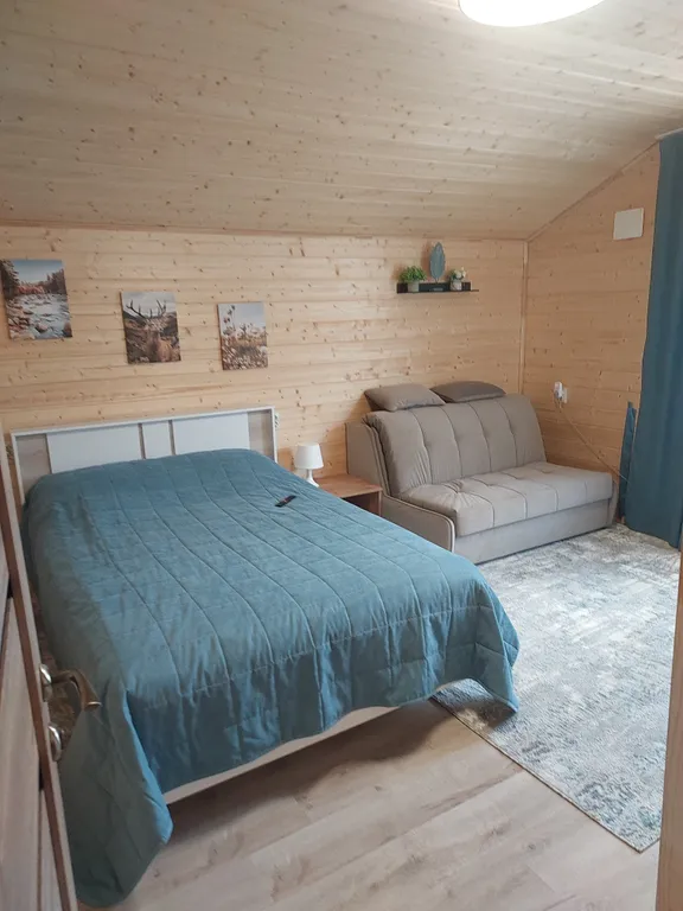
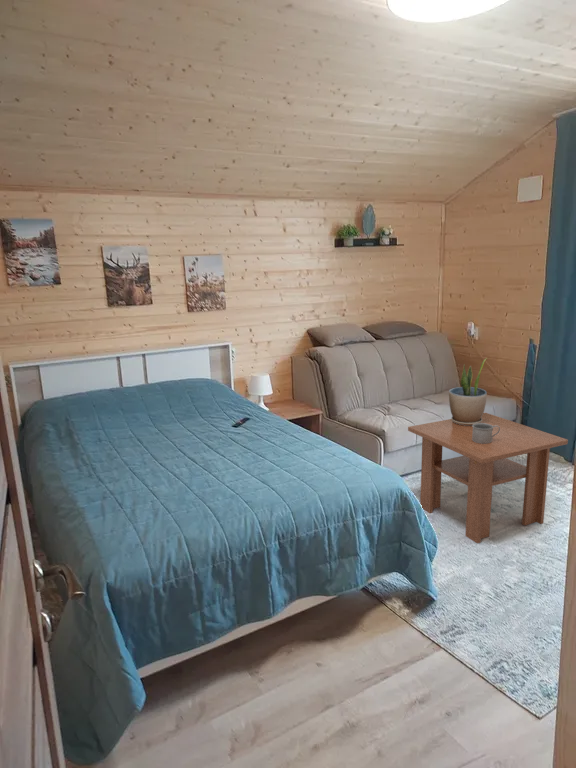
+ potted plant (467, 389)
+ coffee table (481, 474)
+ mug (484, 432)
